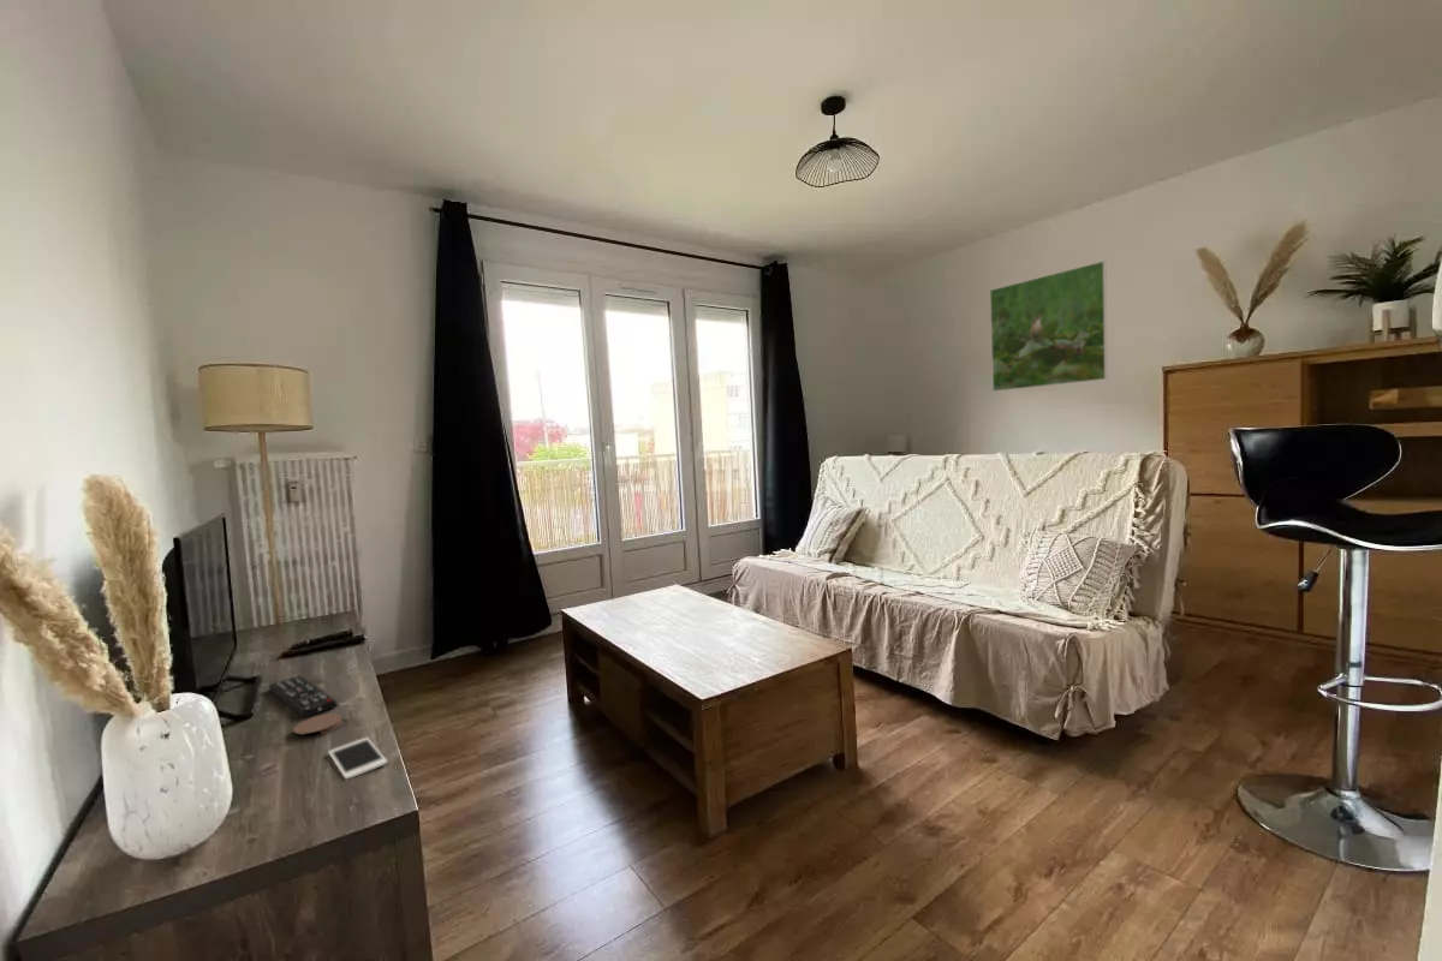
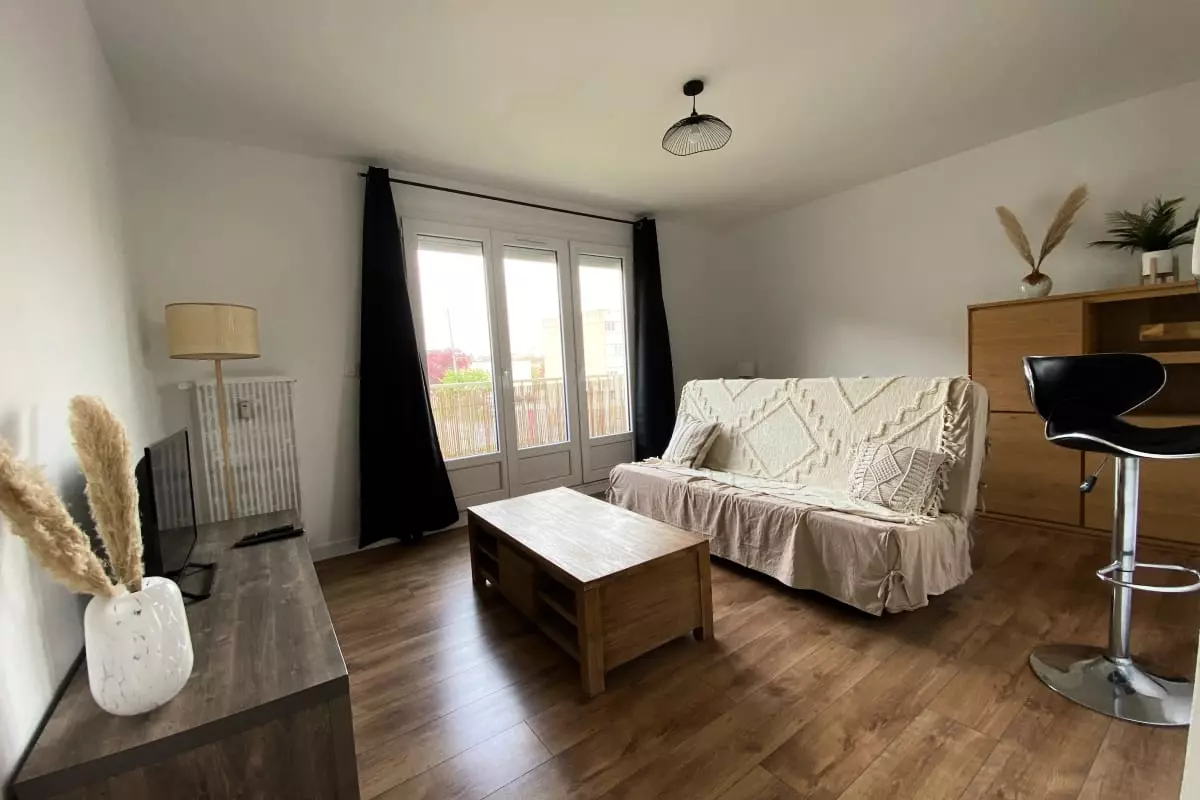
- cell phone (357, 757)
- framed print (1044, 332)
- coaster (318, 726)
- remote control (300, 694)
